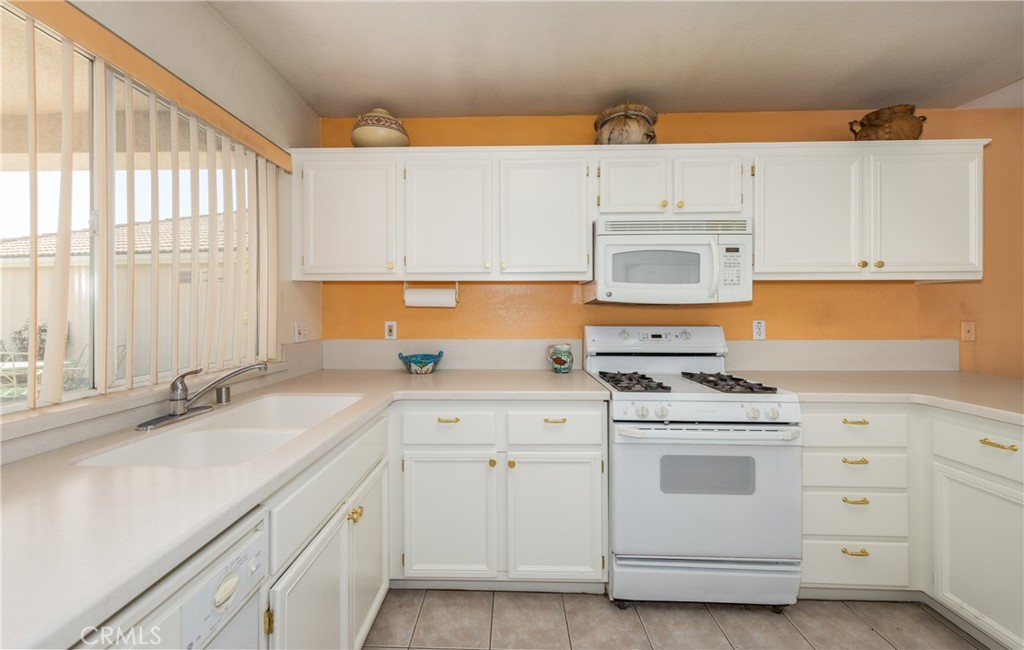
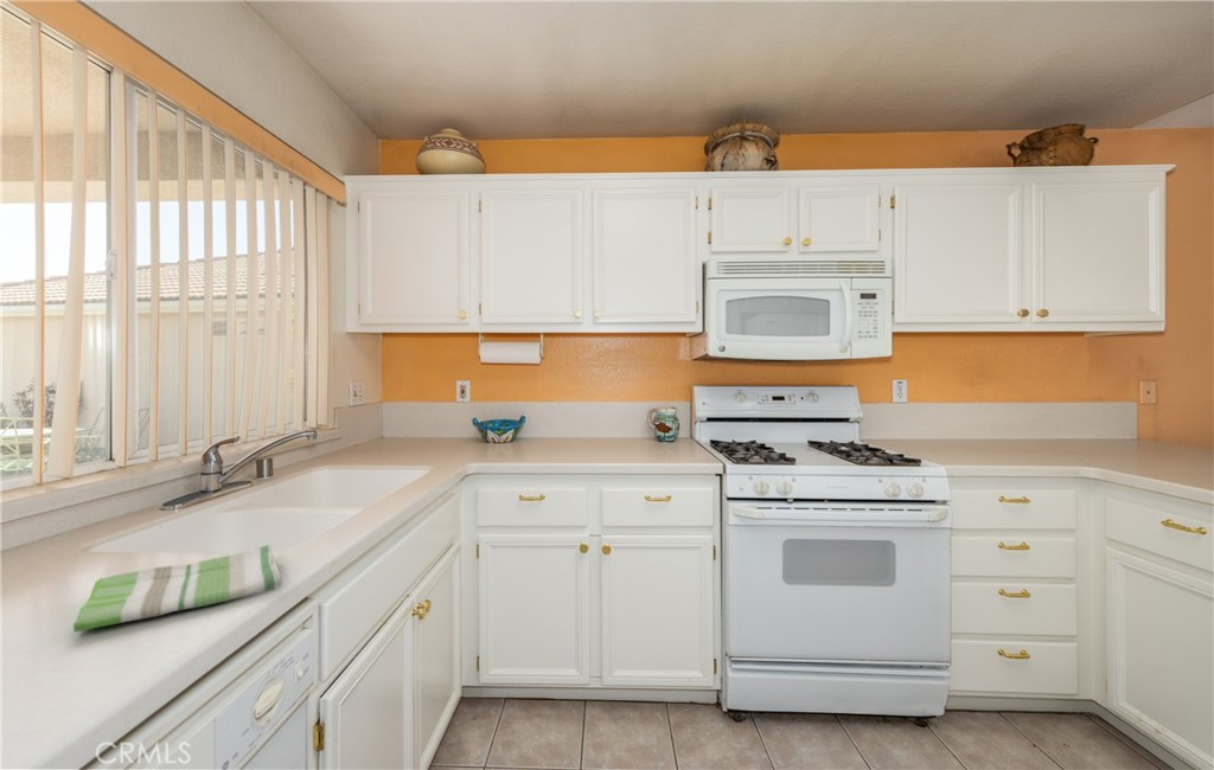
+ dish towel (190, 580)
